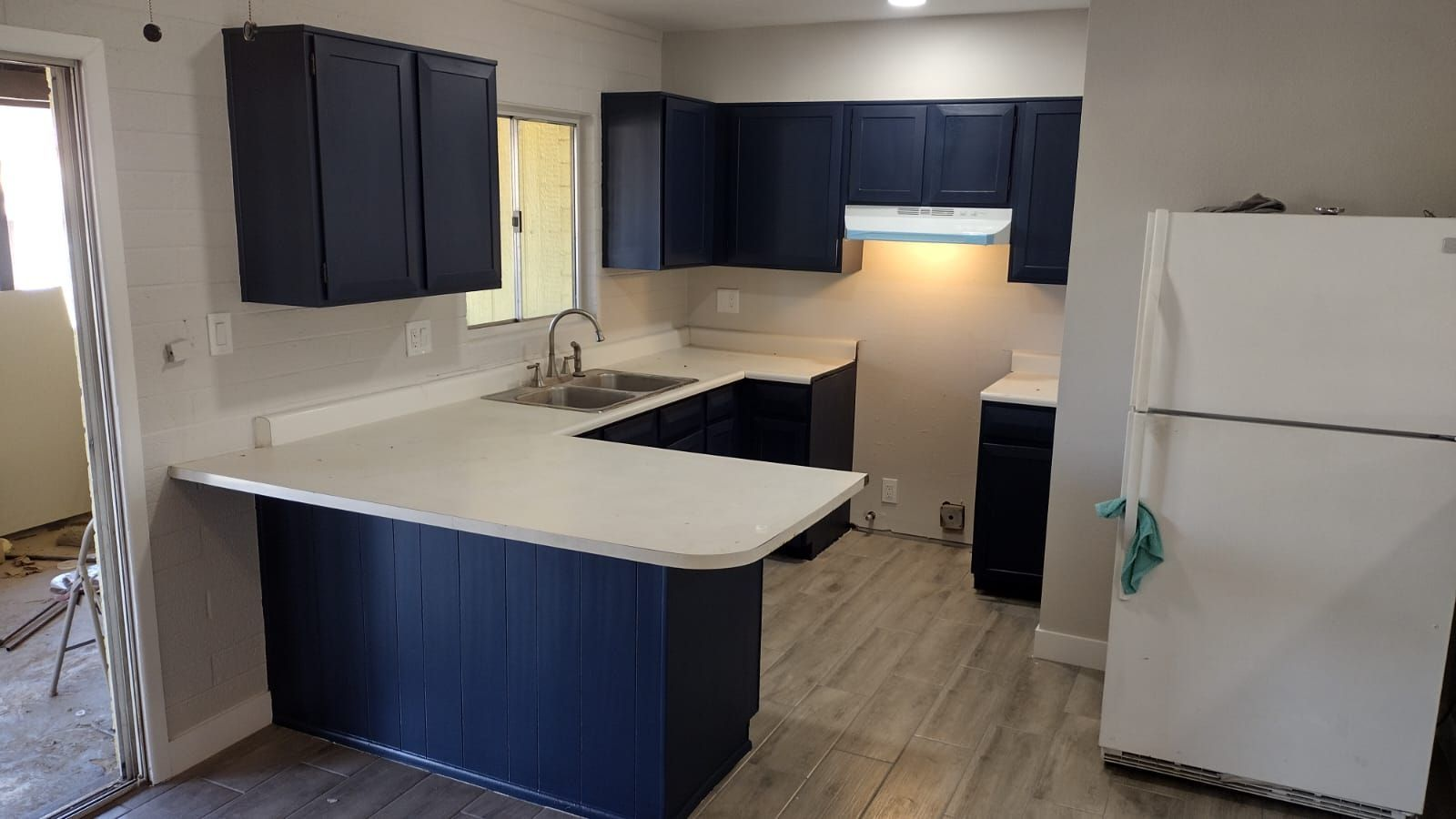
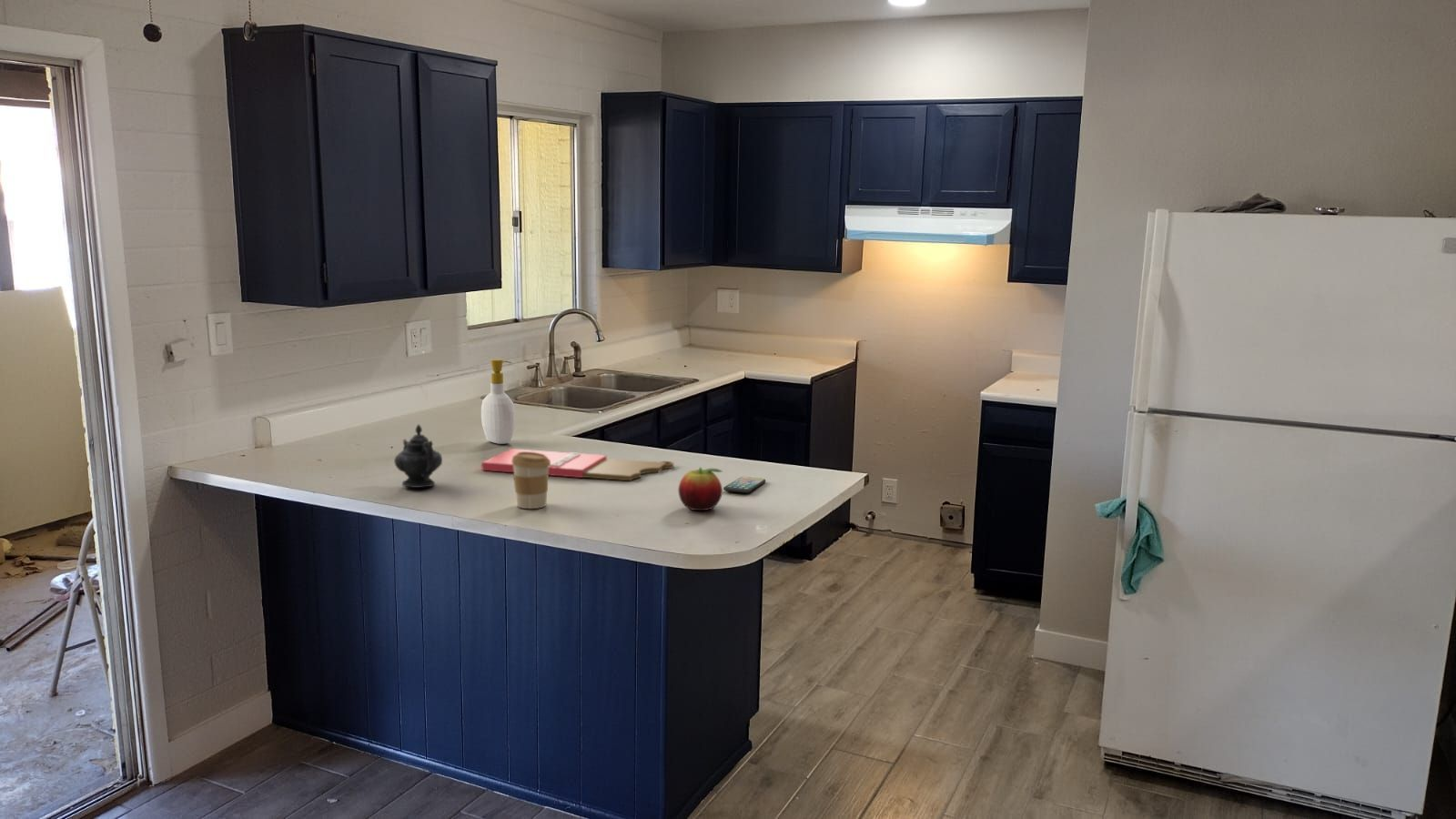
+ teapot (417, 454)
+ coffee cup (531, 479)
+ fruit (700, 488)
+ smartphone (744, 484)
+ soap bottle (499, 400)
+ cutting board (580, 463)
